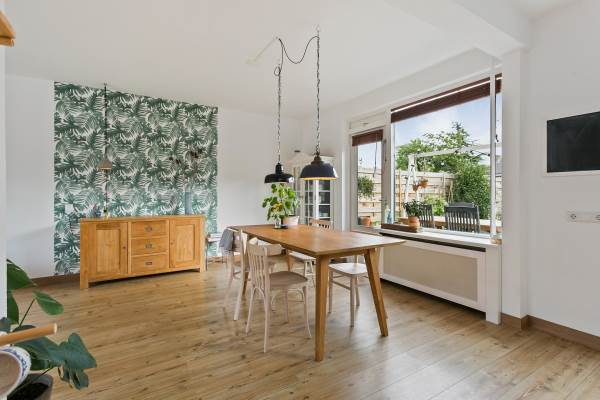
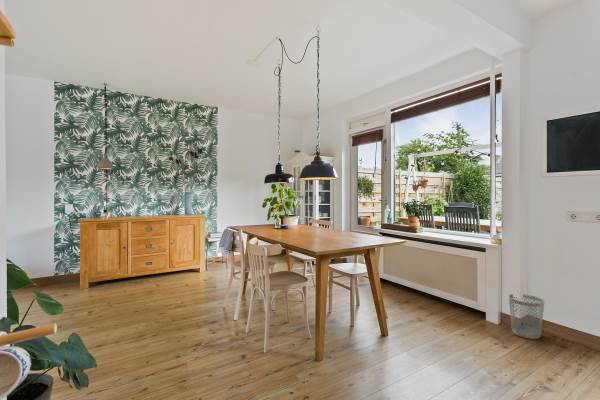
+ wastebasket (525, 315)
